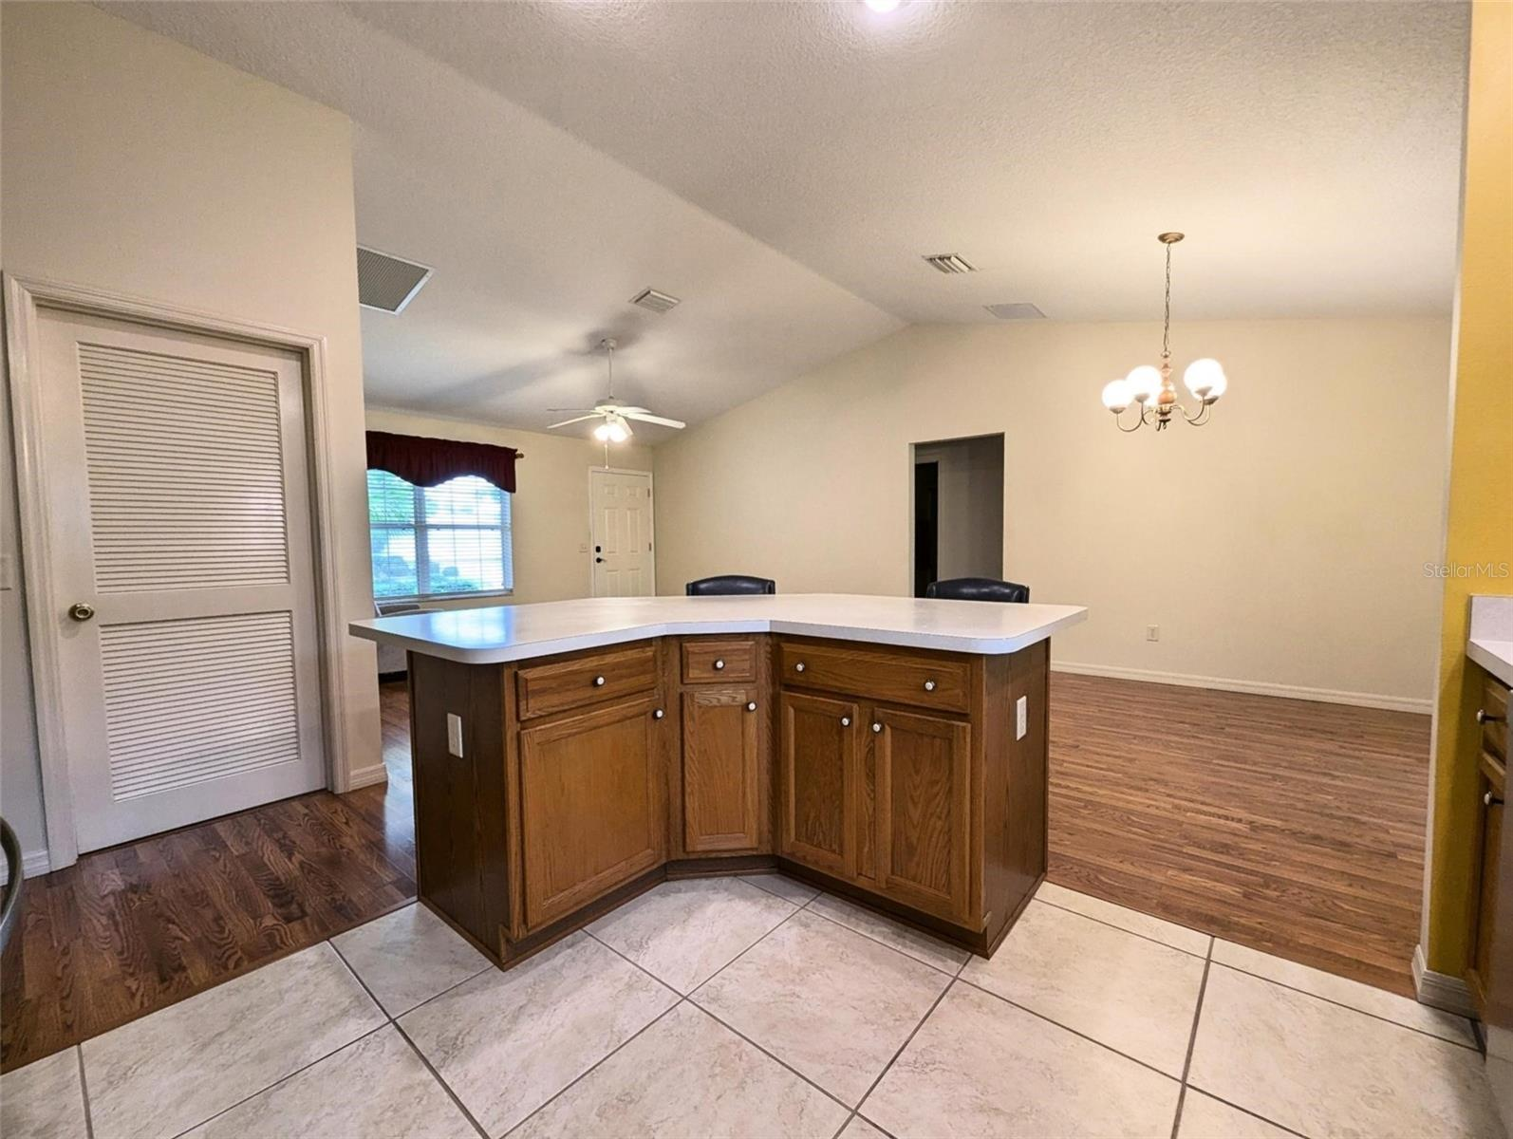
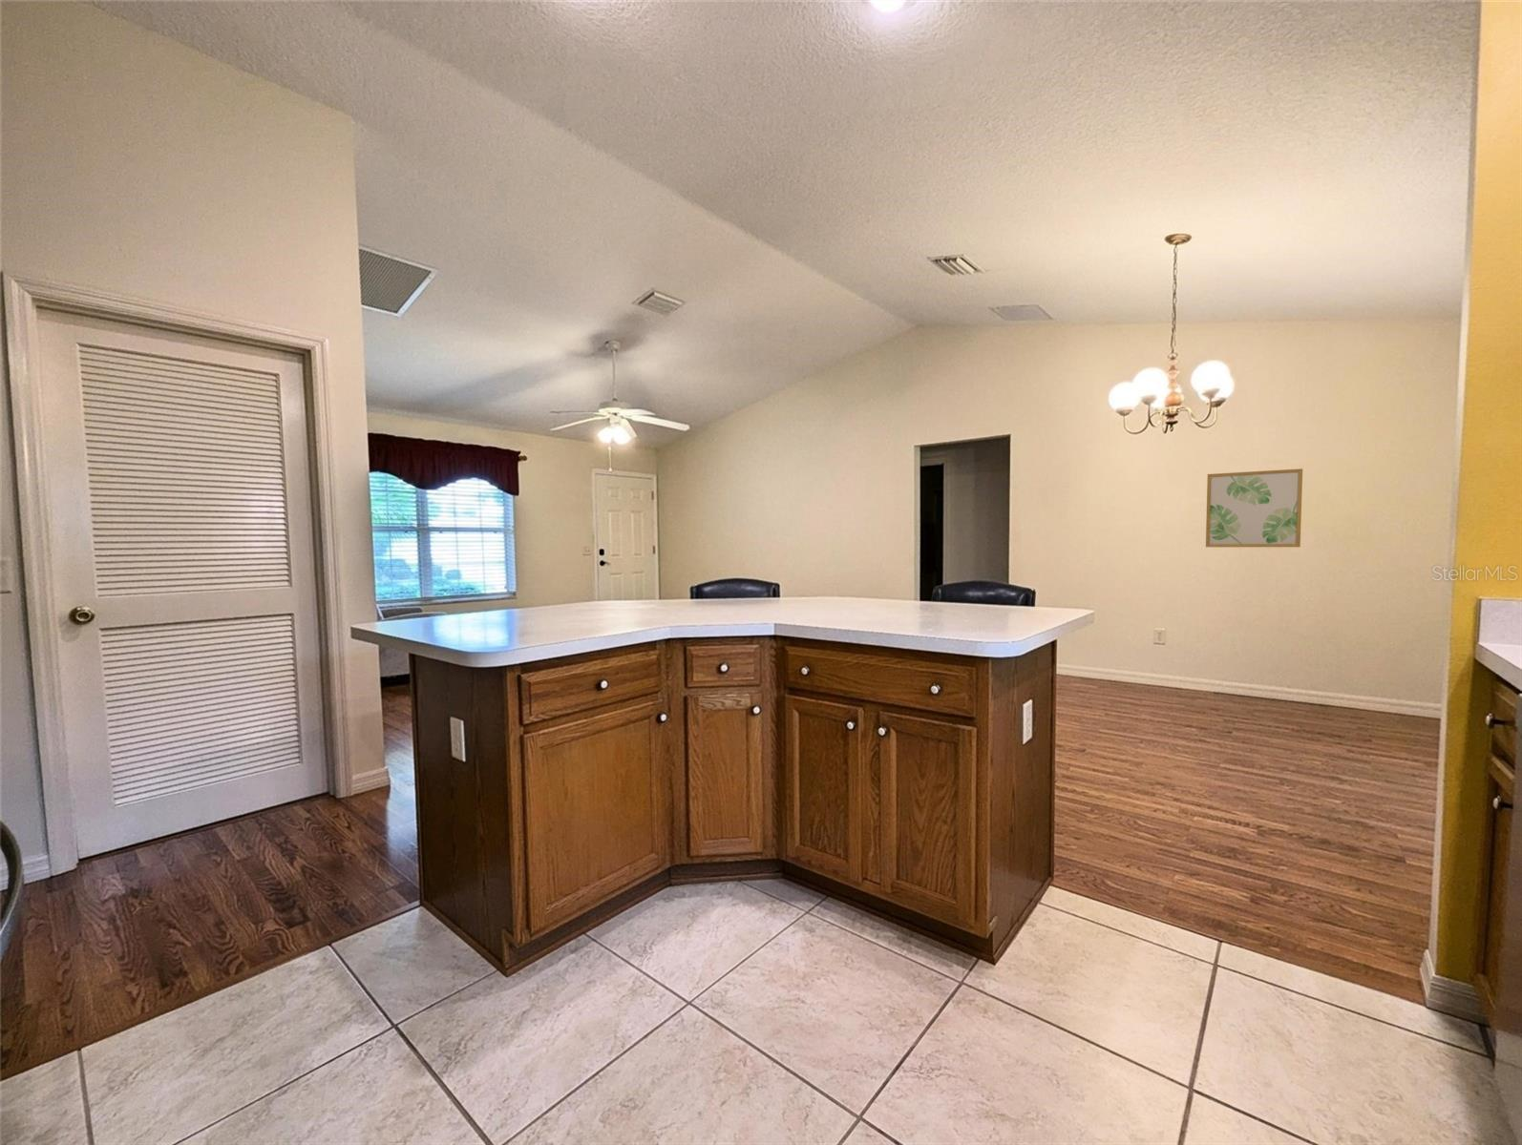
+ wall art (1251, 510)
